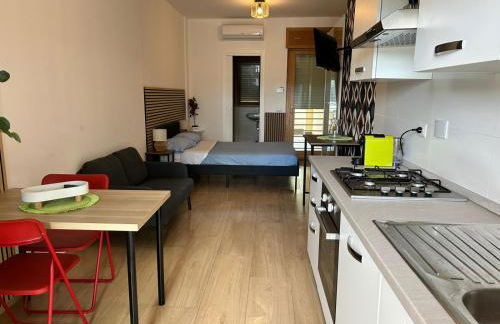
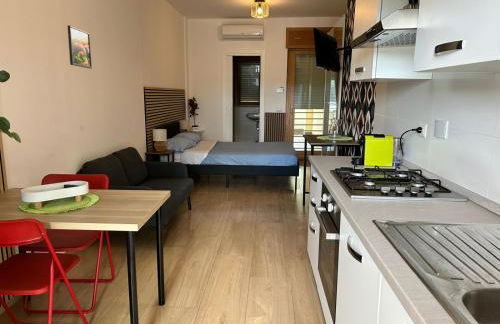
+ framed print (80, 48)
